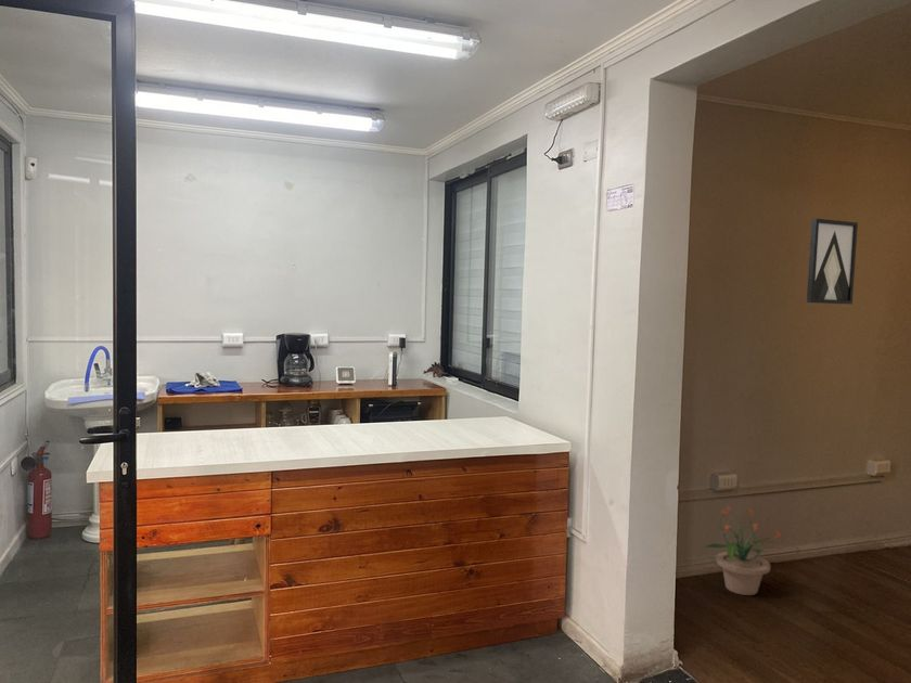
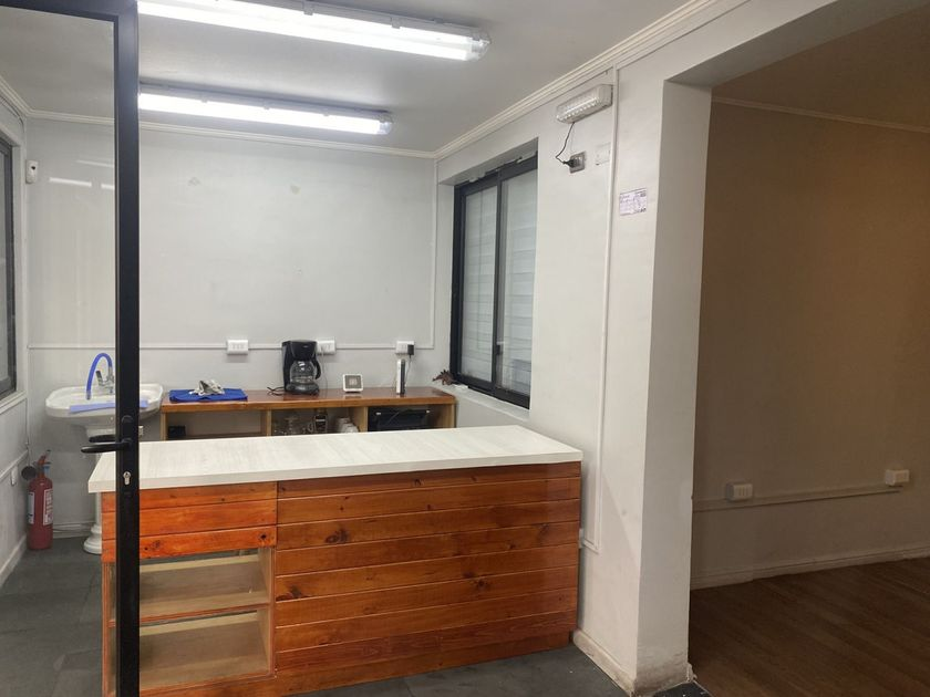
- wall art (832, 261)
- potted plant (739, 549)
